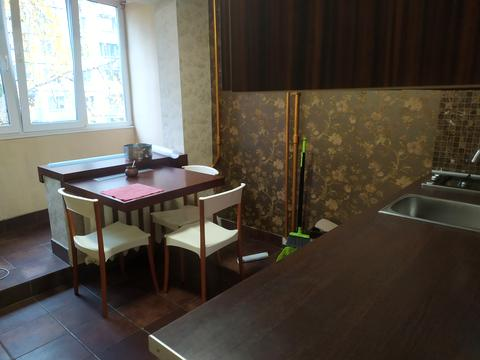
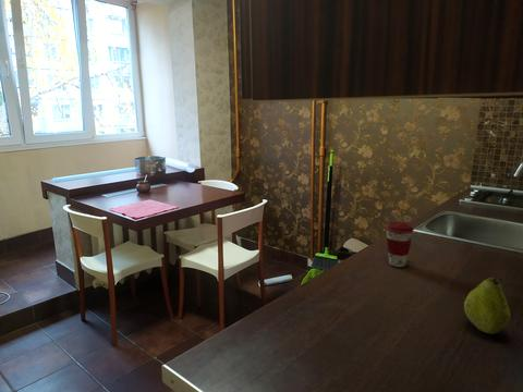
+ fruit (487, 303)
+ coffee cup (398, 244)
